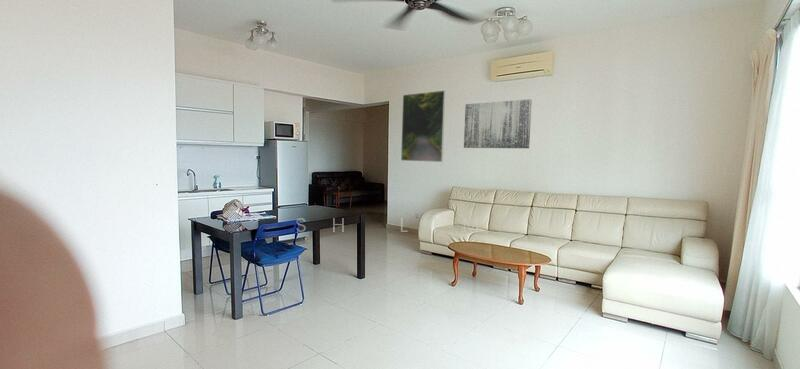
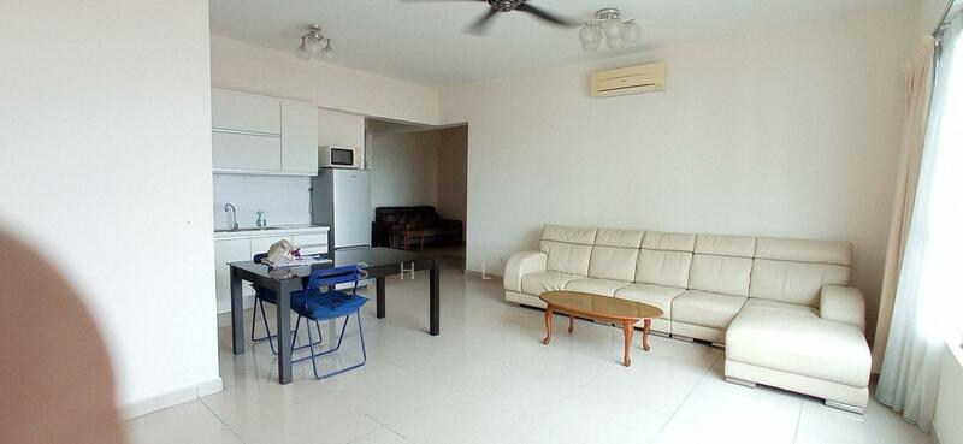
- wall art (495, 125)
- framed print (422, 127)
